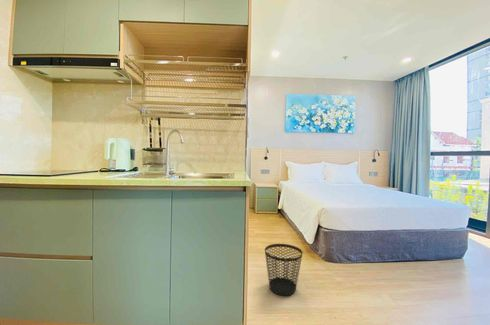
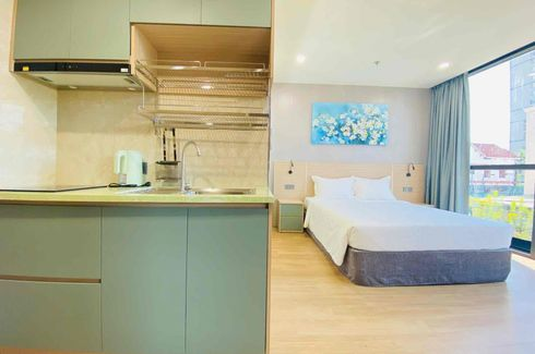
- wastebasket (282, 269)
